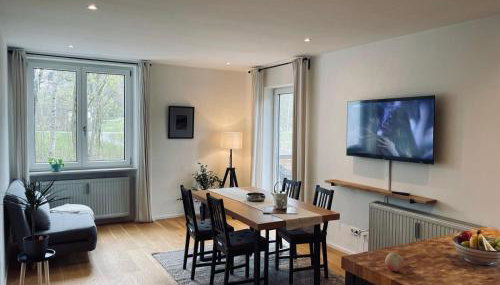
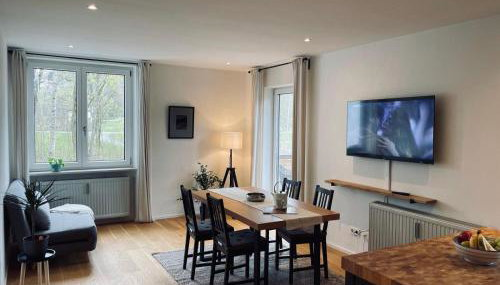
- fruit (394, 262)
